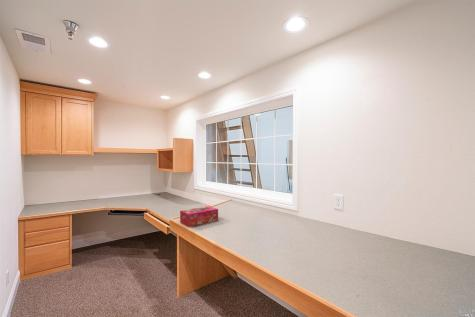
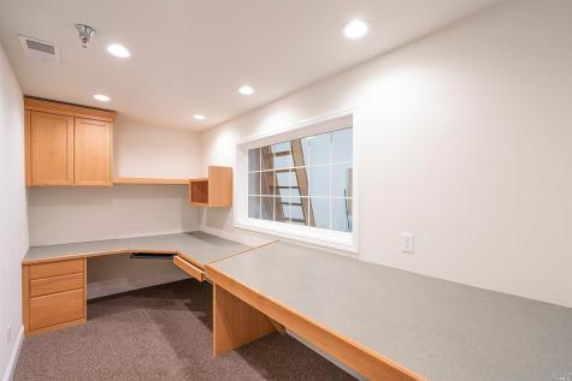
- tissue box (199, 215)
